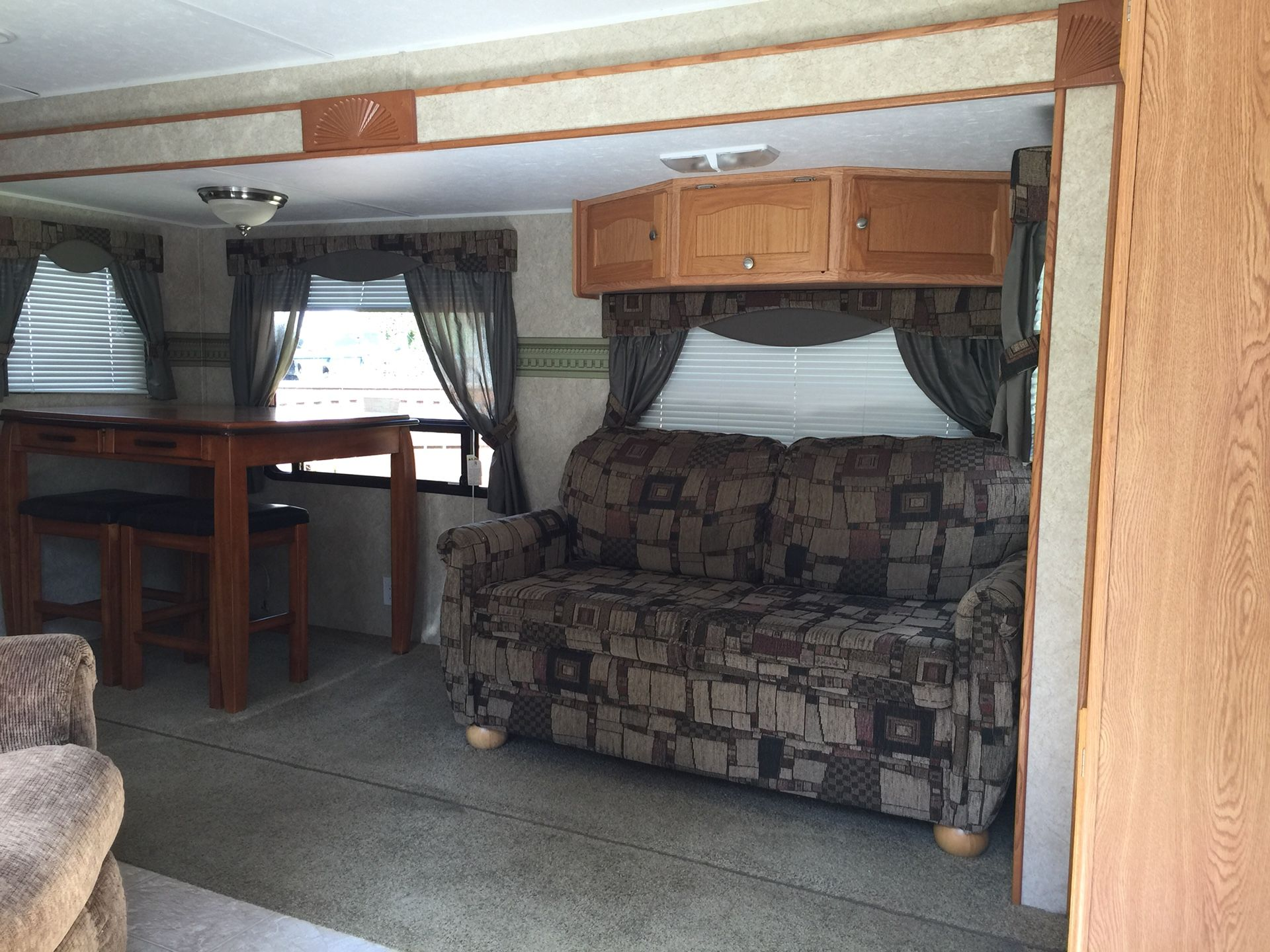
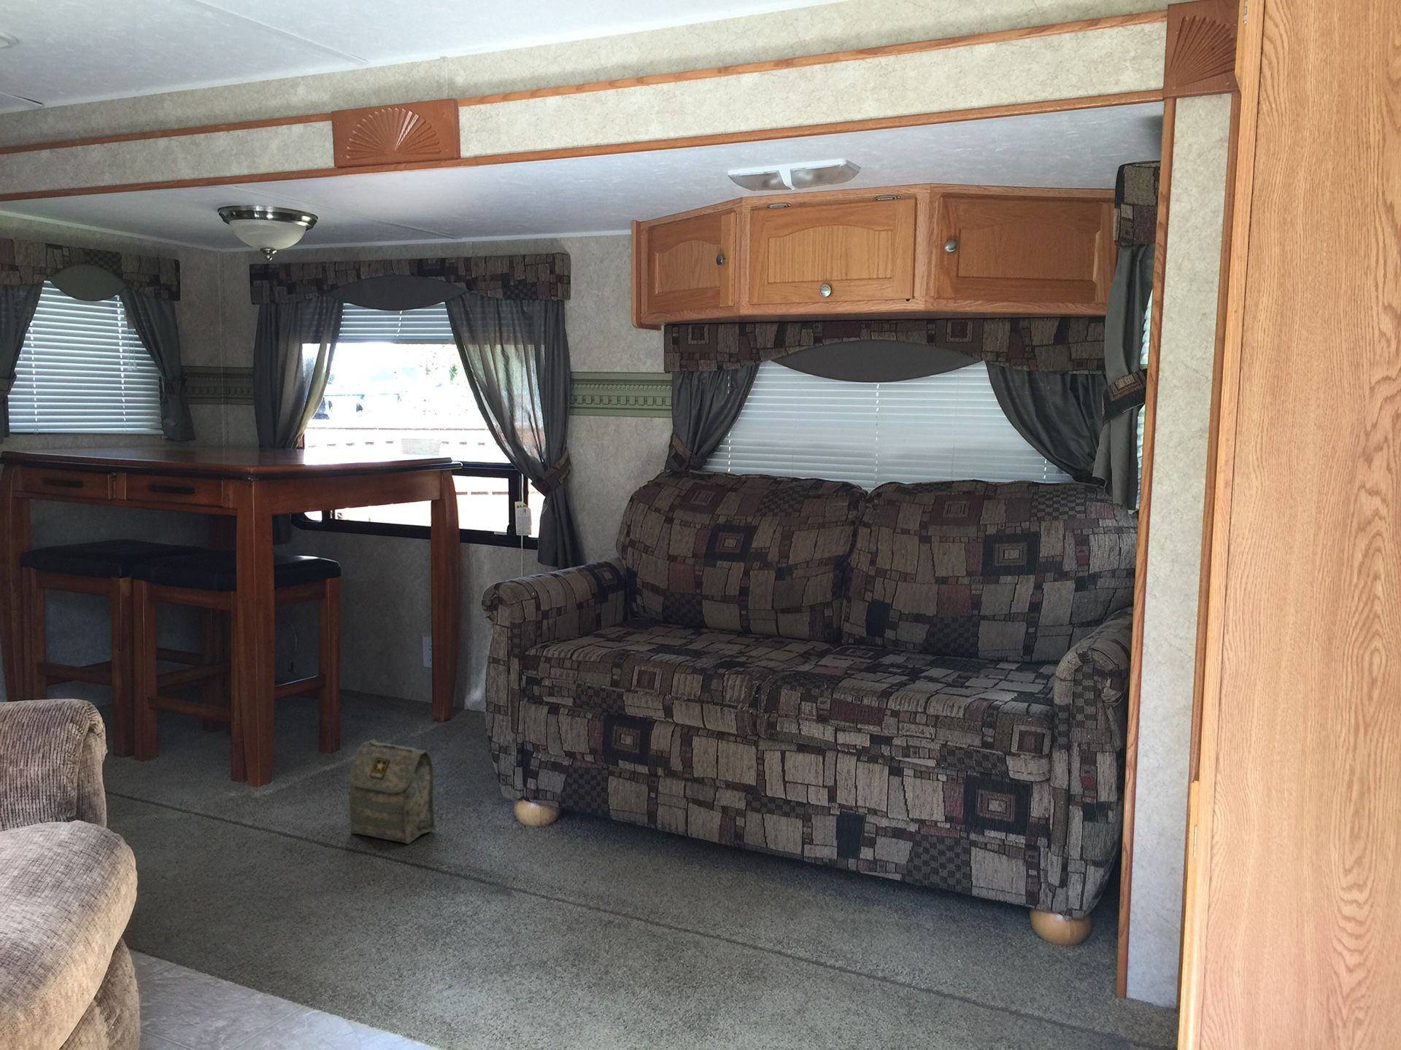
+ bag (392, 789)
